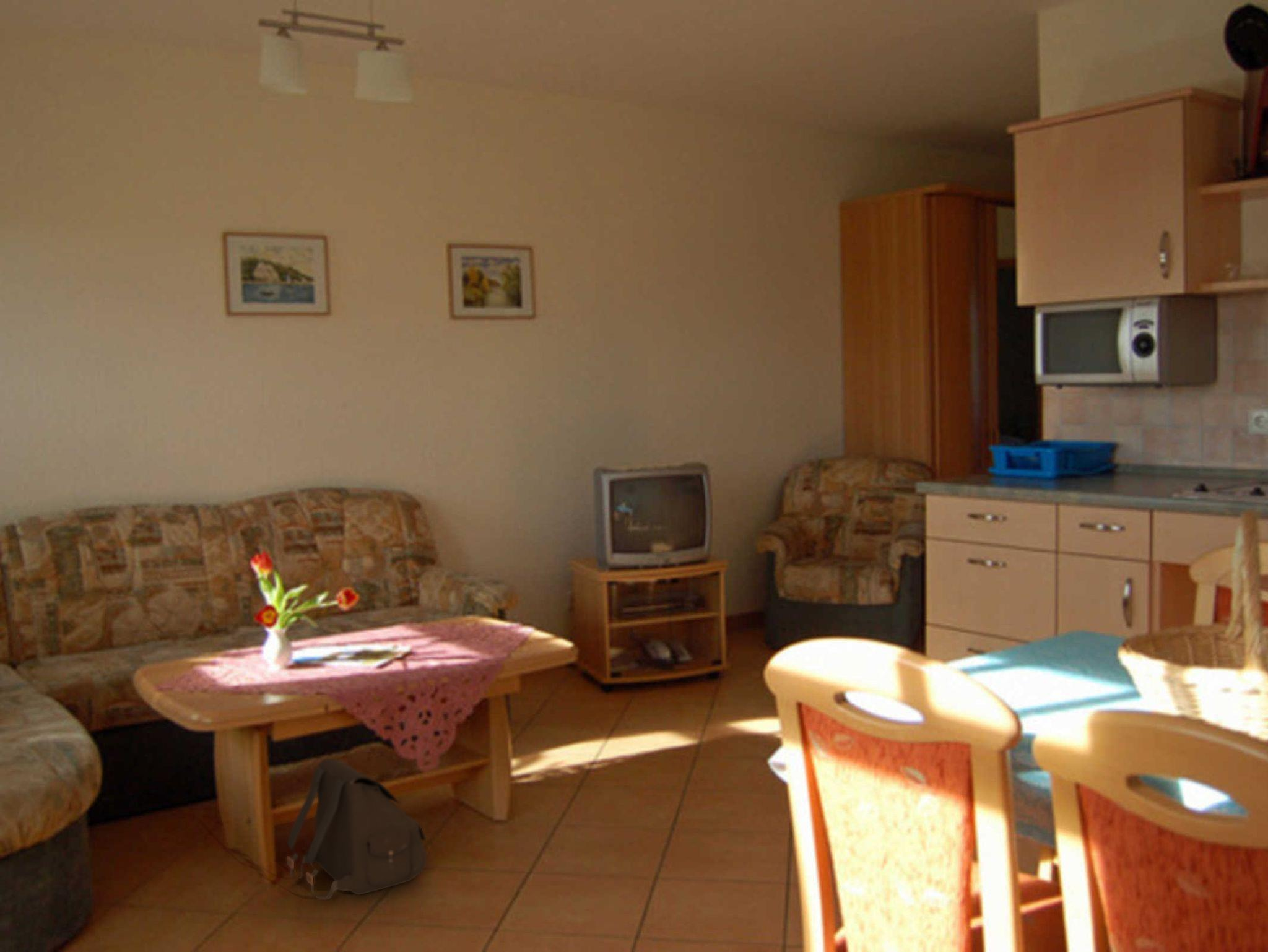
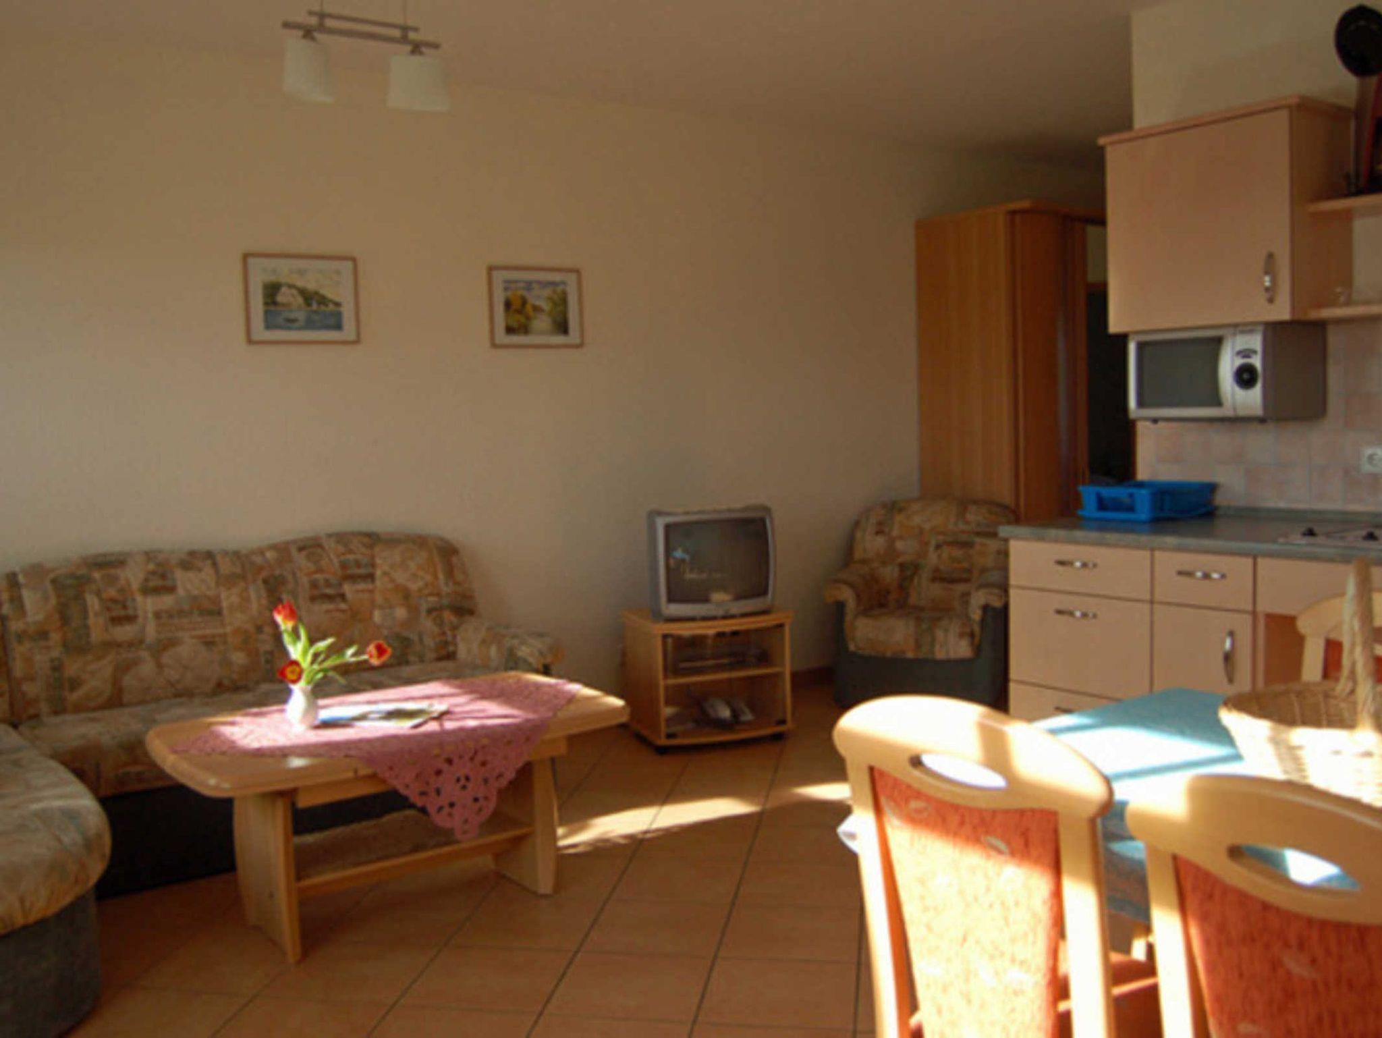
- satchel (353, 822)
